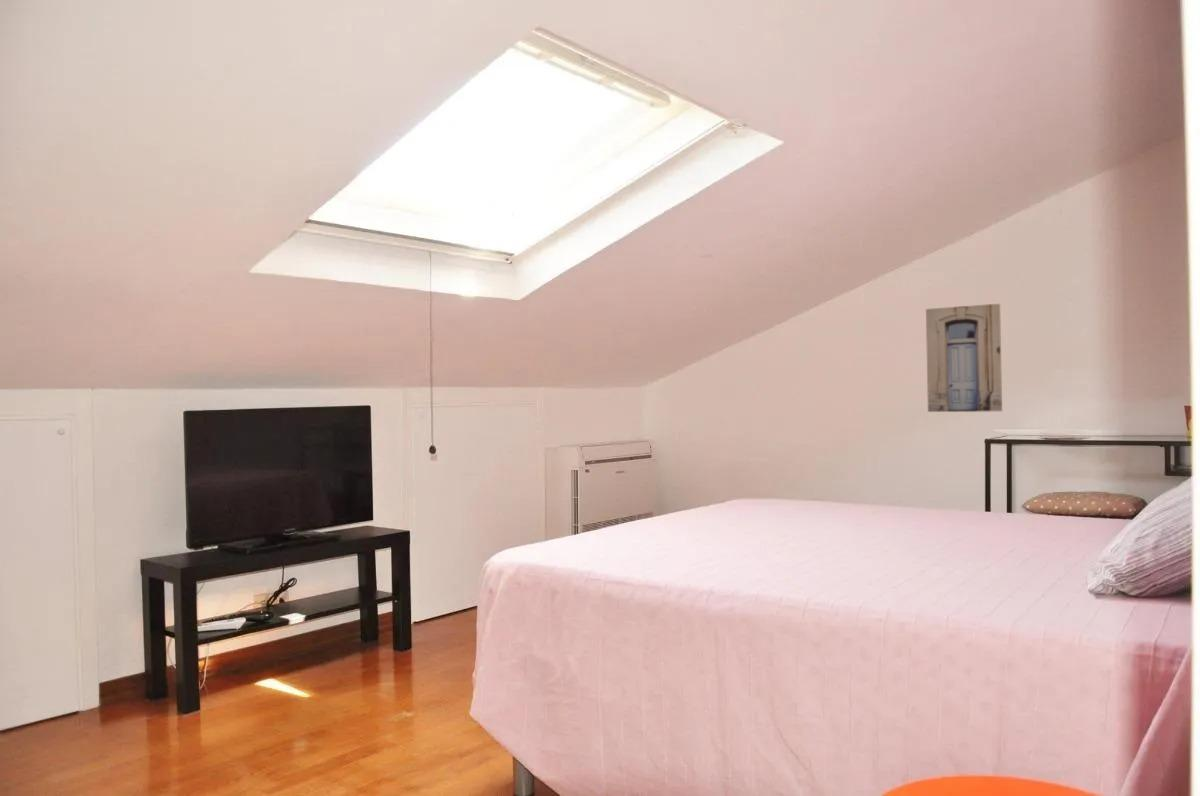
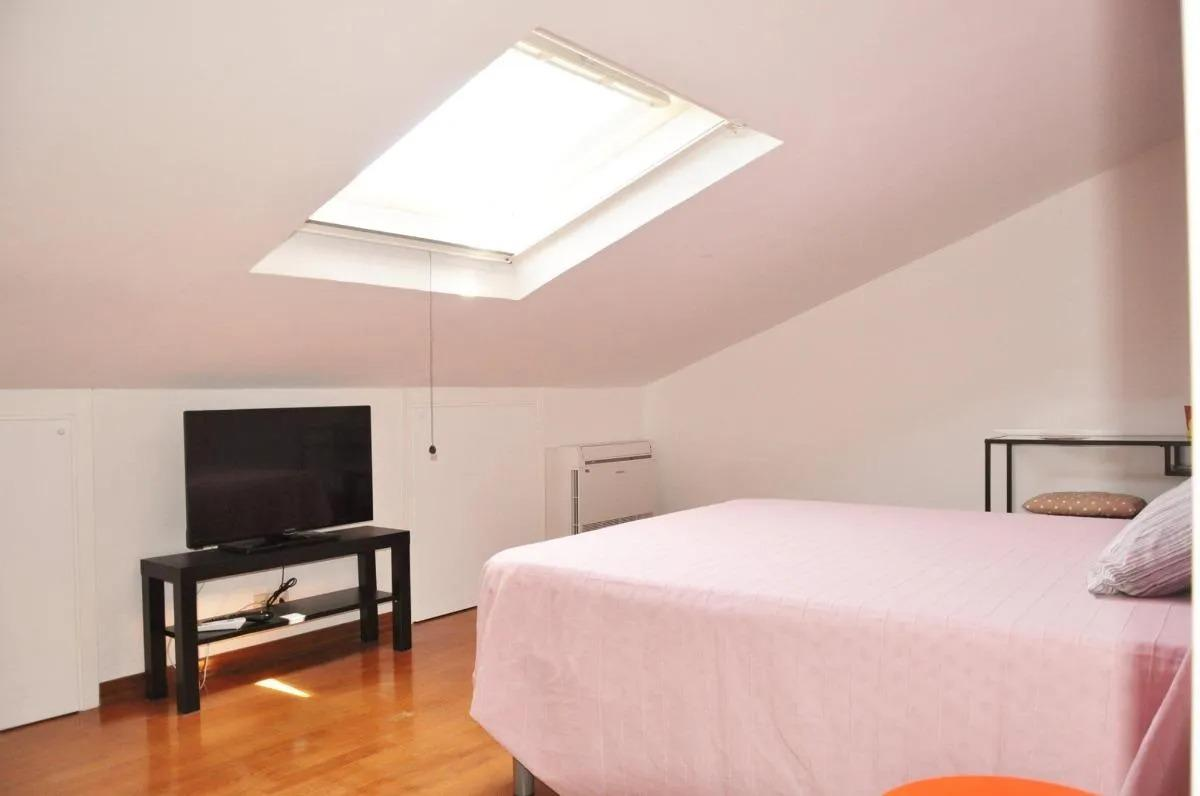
- wall art (963, 359)
